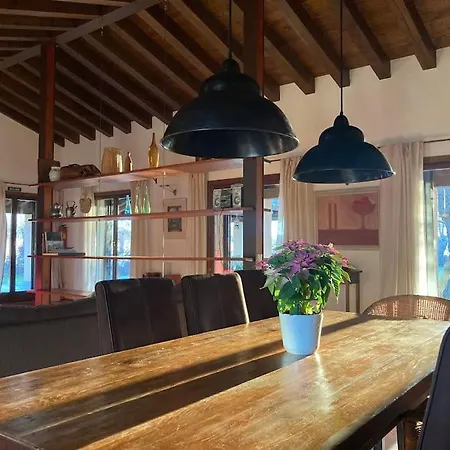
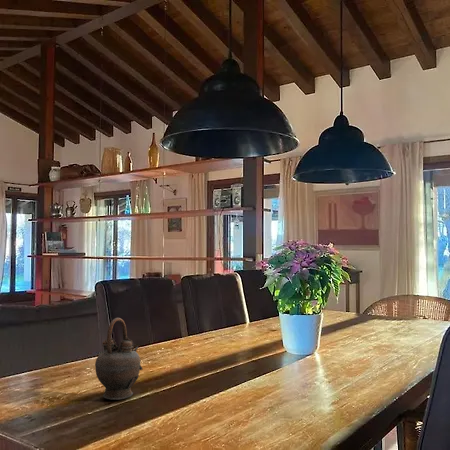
+ teapot (121, 356)
